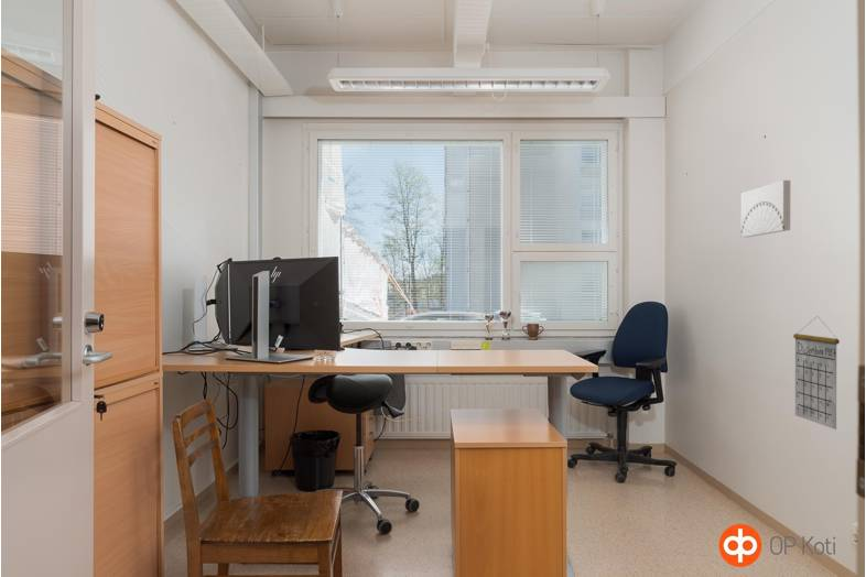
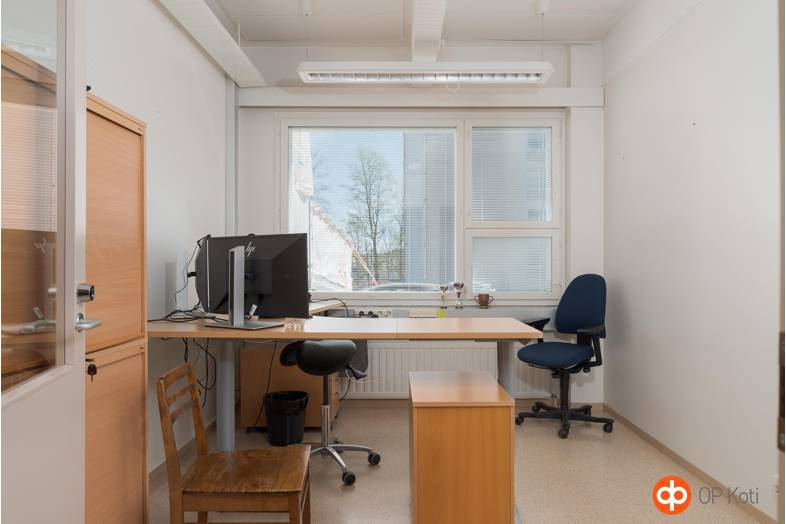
- calendar (814, 369)
- wall art (764, 210)
